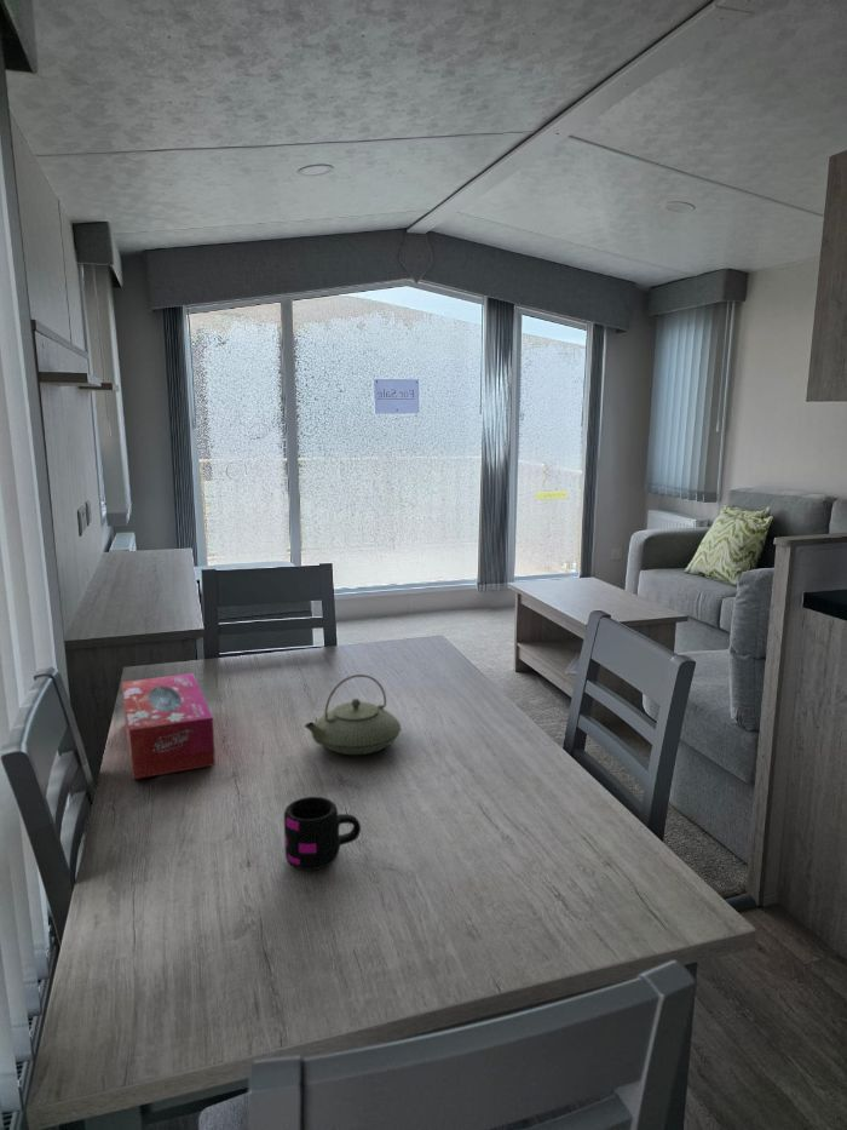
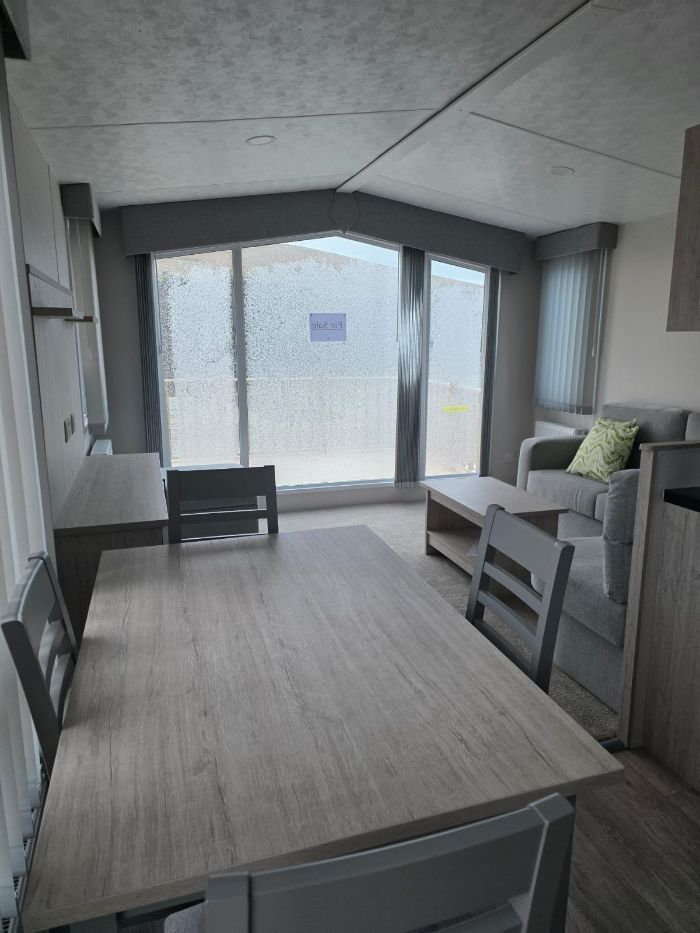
- mug (322, 832)
- tissue box (166, 721)
- teapot (351, 710)
